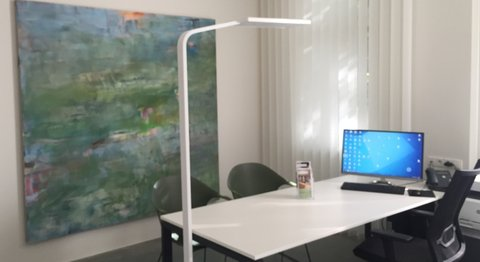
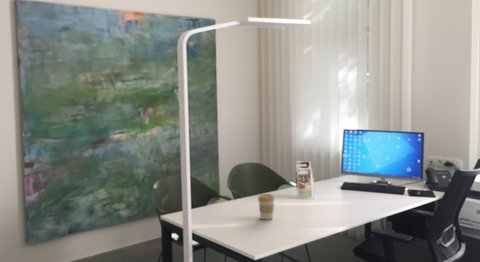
+ coffee cup (266, 206)
